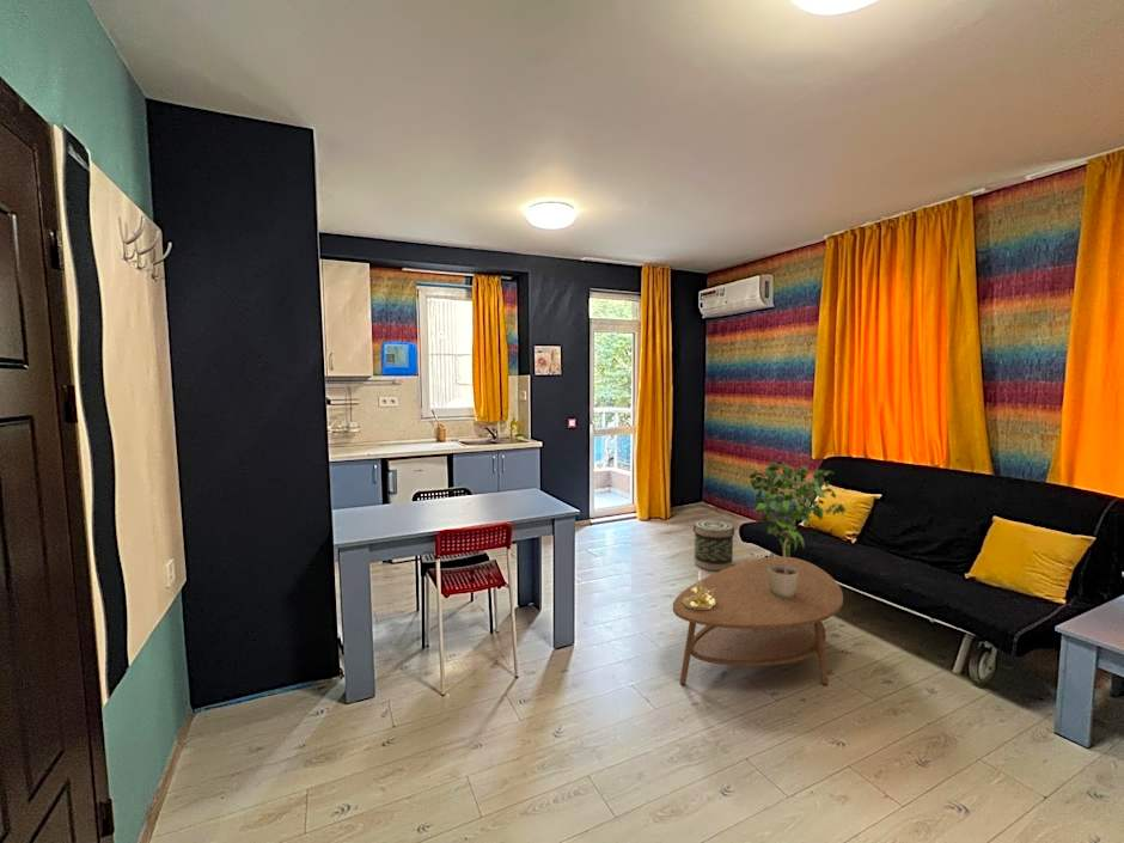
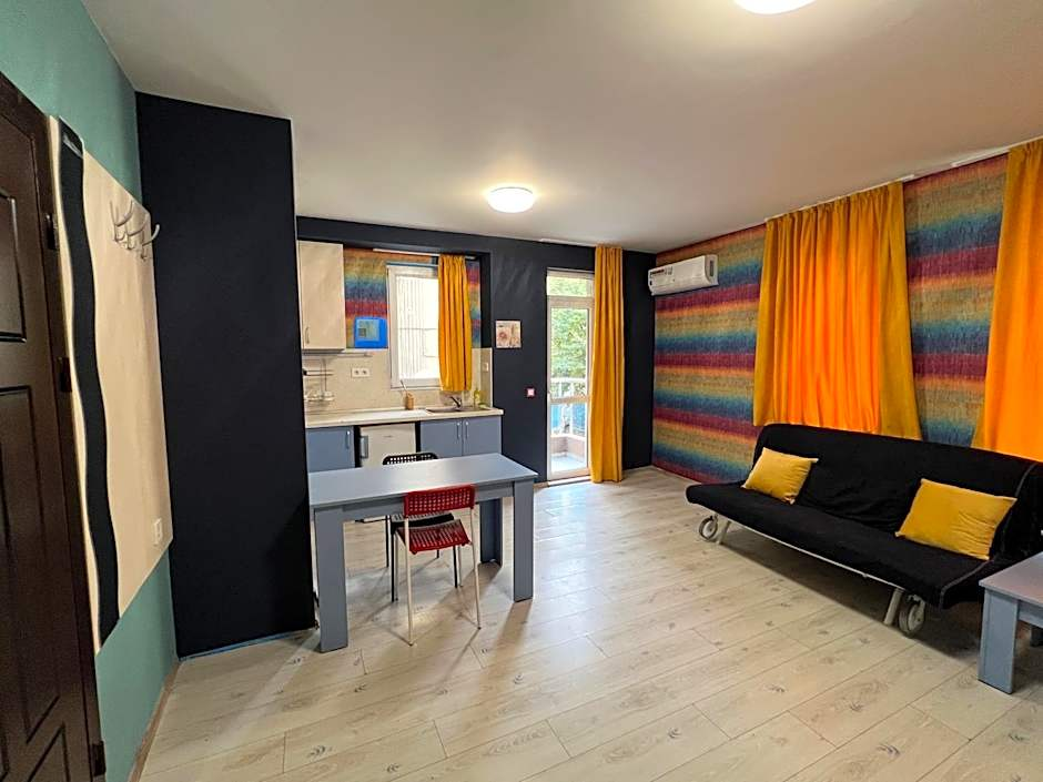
- potted plant (789, 529)
- basket (713, 543)
- coffee table (769, 624)
- candle holder (701, 586)
